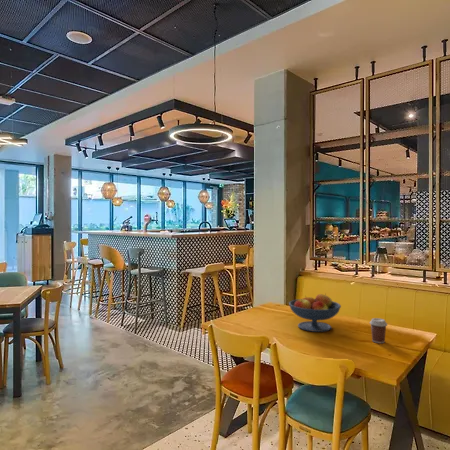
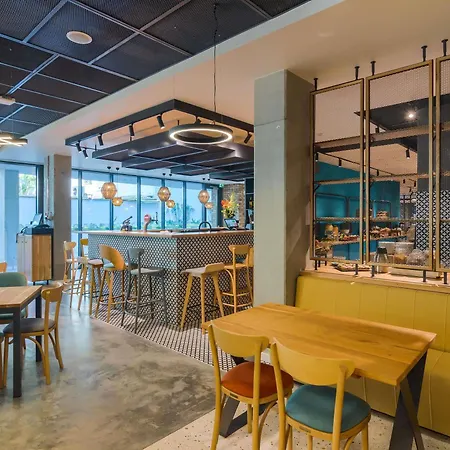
- fruit bowl (314, 311)
- coffee cup (378, 330)
